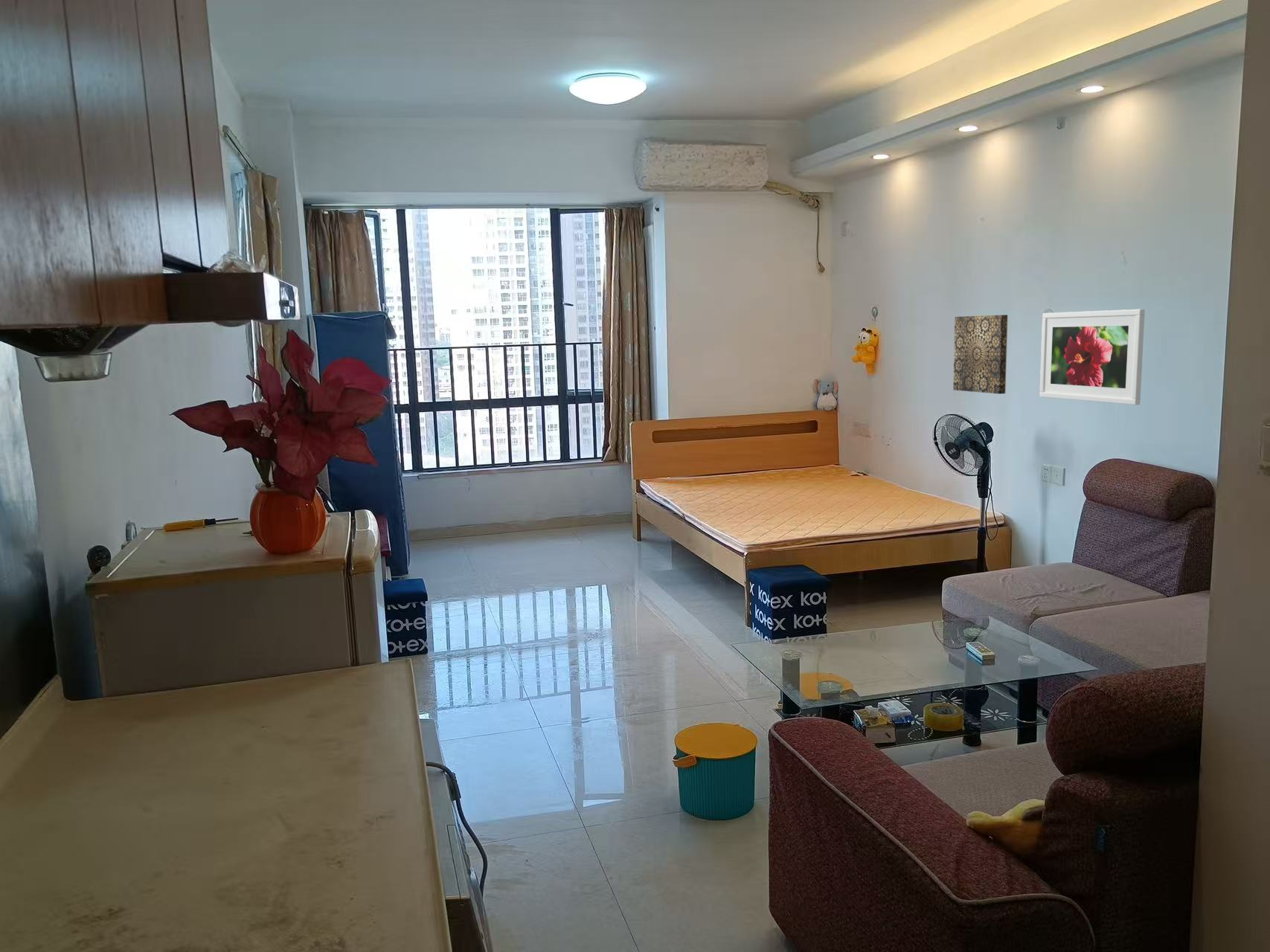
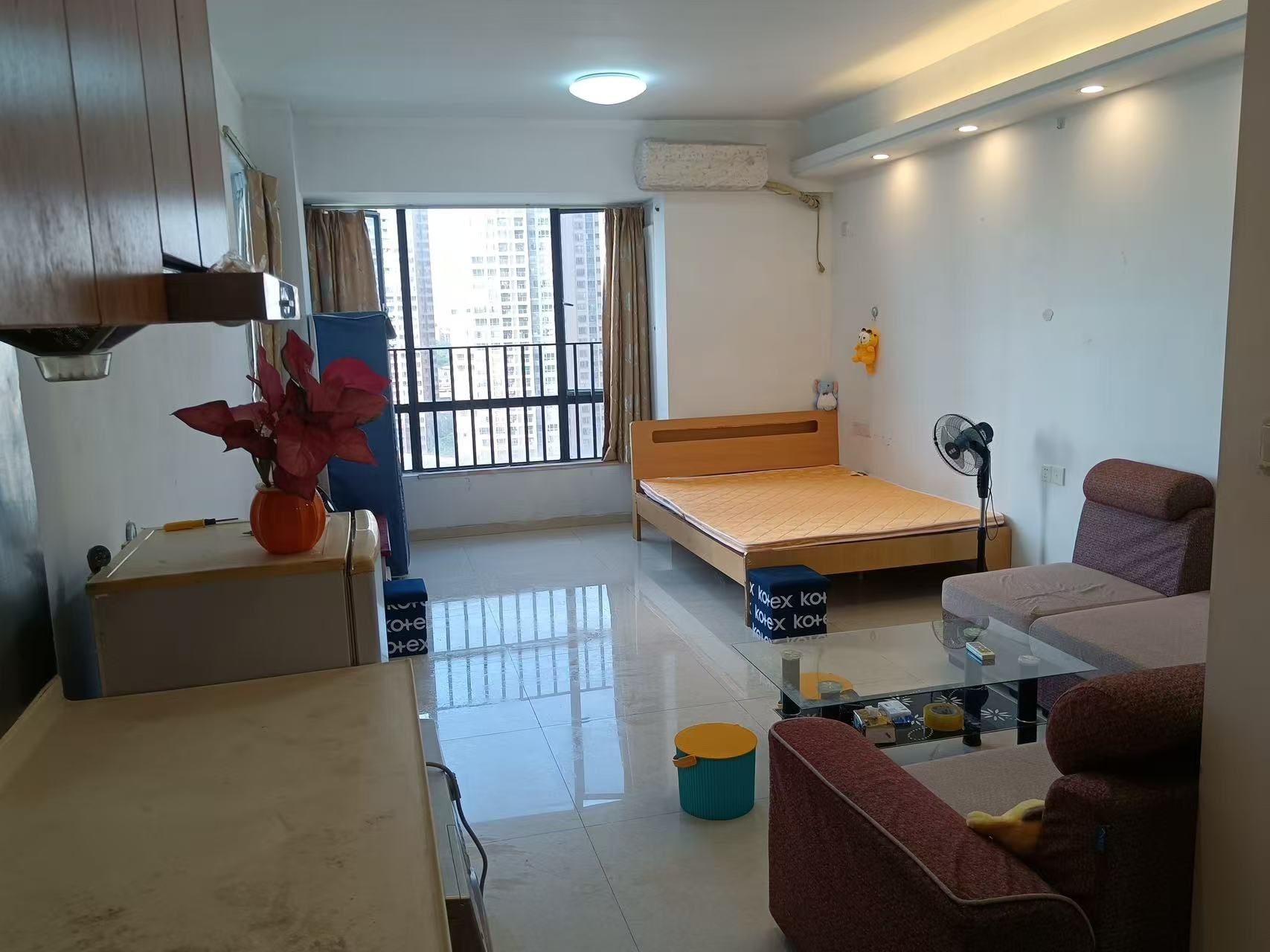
- wall art (979, 354)
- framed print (1088, 356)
